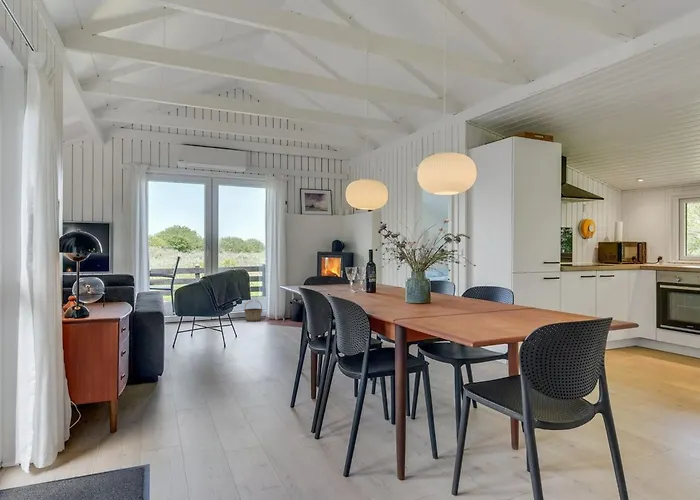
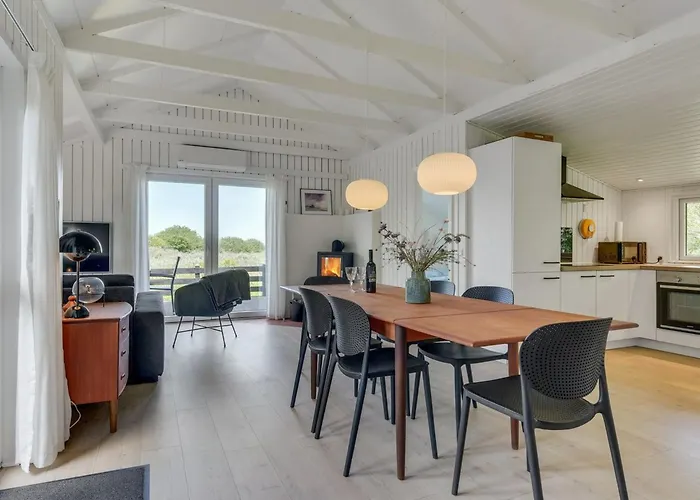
- basket (253, 310)
